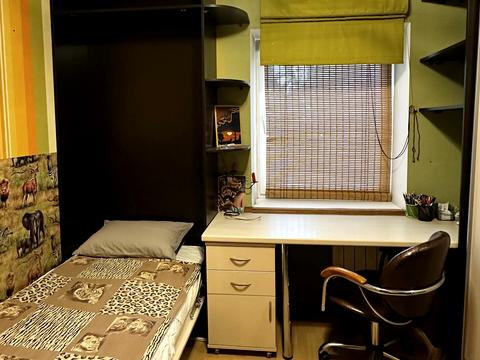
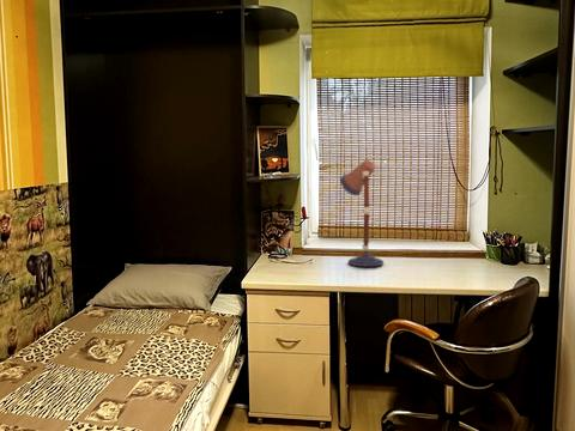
+ desk lamp (363, 211)
